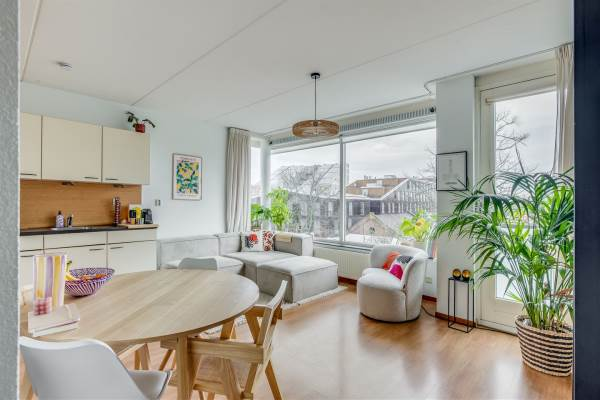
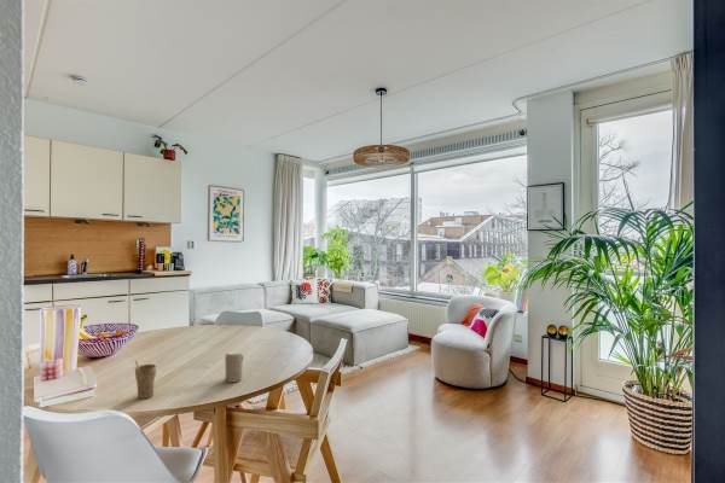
+ candle (233, 365)
+ cup (145, 377)
